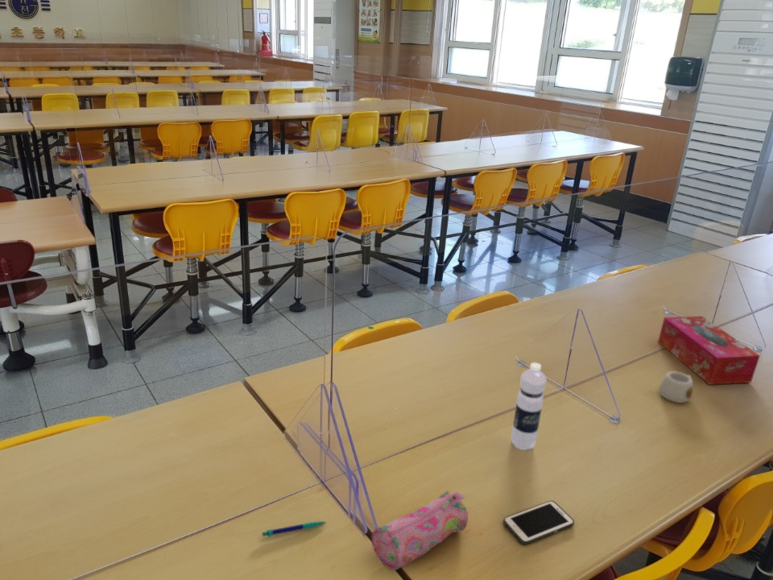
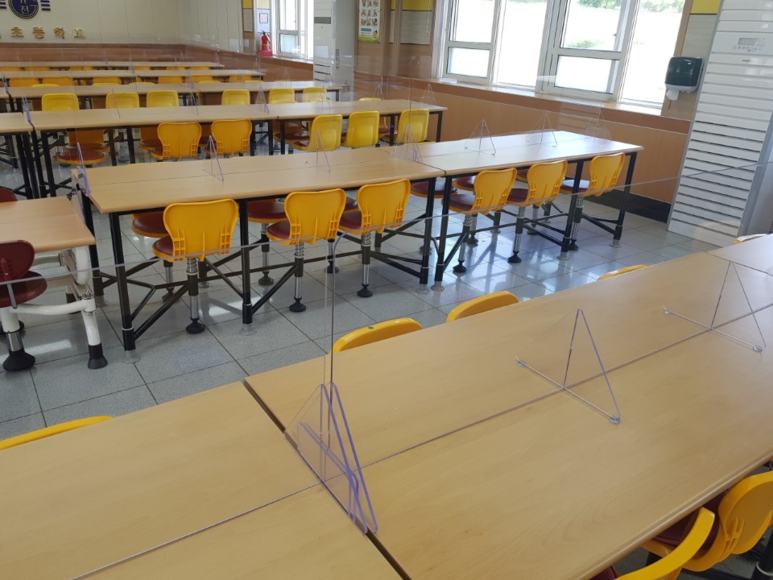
- cell phone (538, 521)
- water bottle (529, 405)
- pen (295, 528)
- tissue box (705, 348)
- pencil case (422, 527)
- mug (679, 385)
